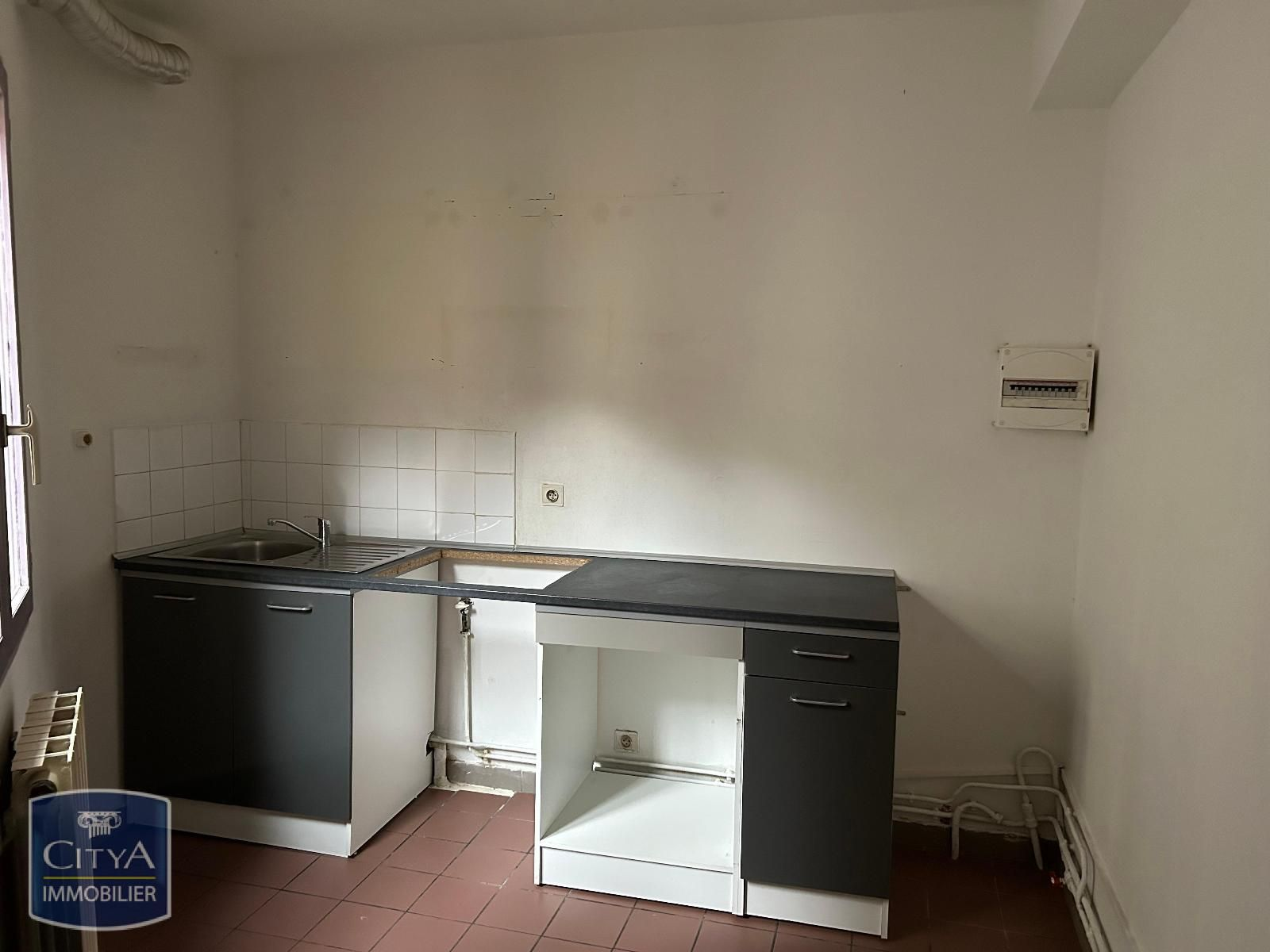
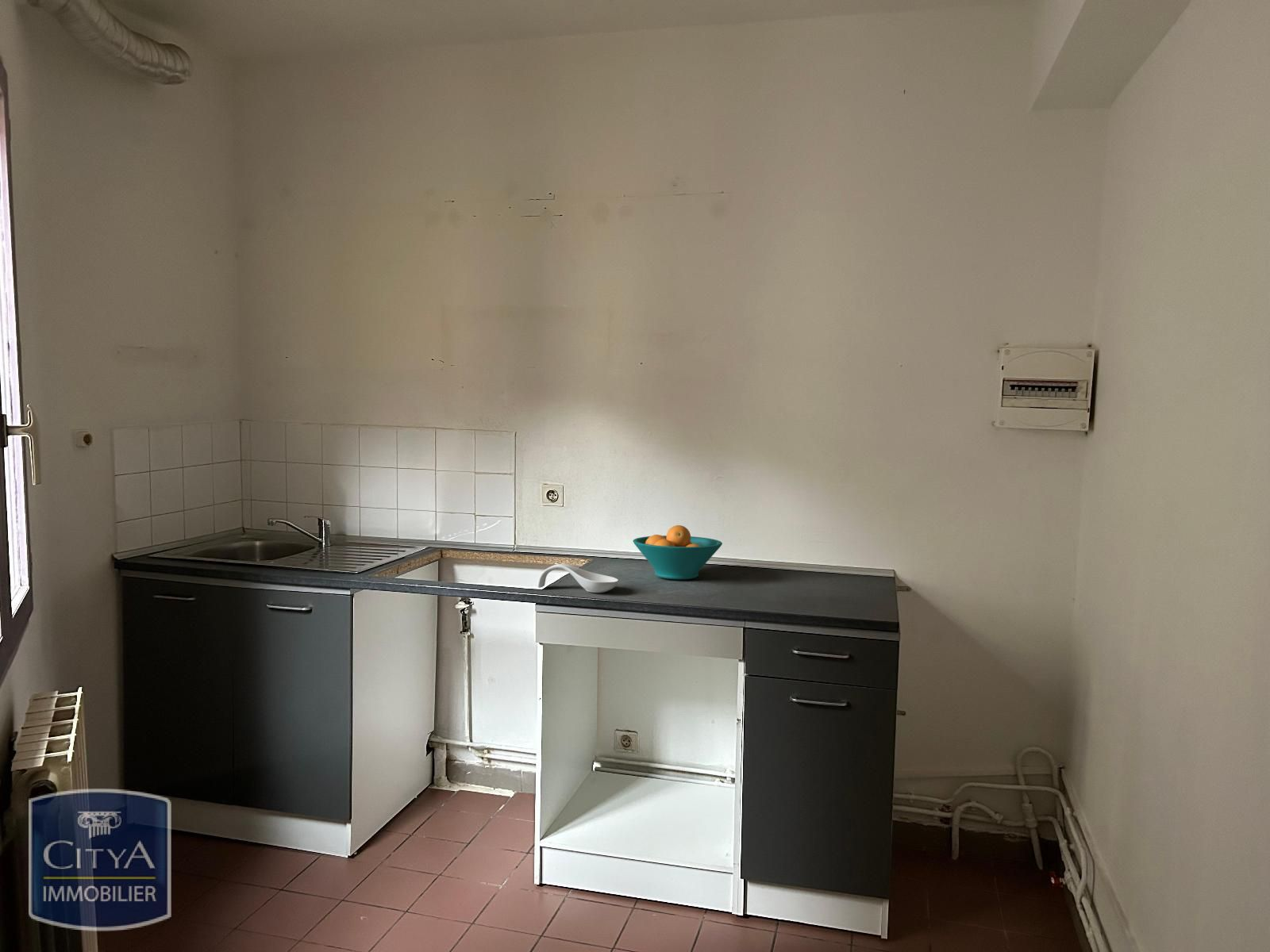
+ fruit bowl (677, 551)
+ spoon rest (578, 578)
